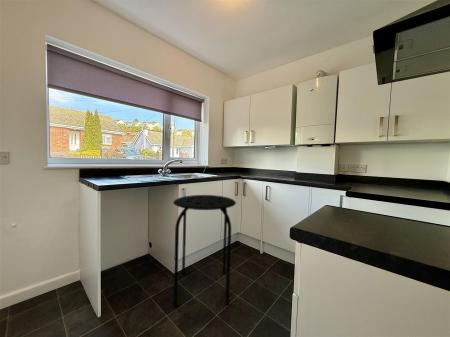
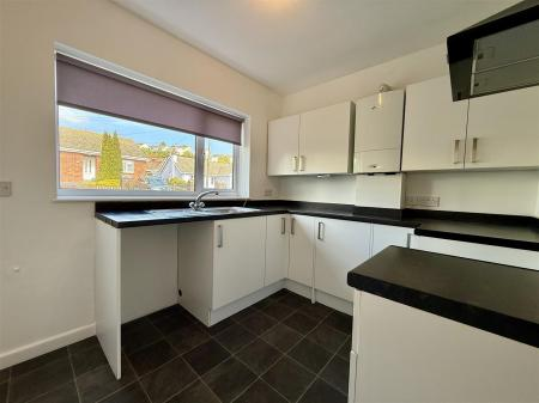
- stool (185, 243)
